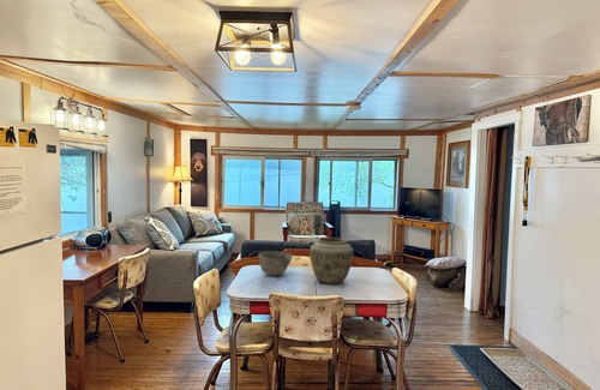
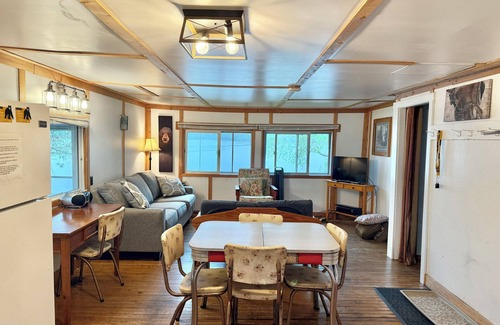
- bowl (275, 263)
- vase (331, 259)
